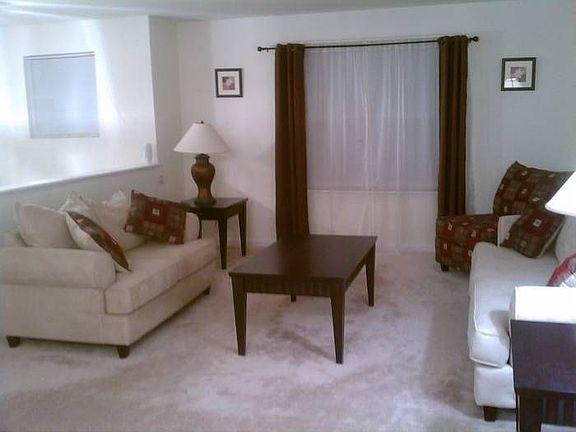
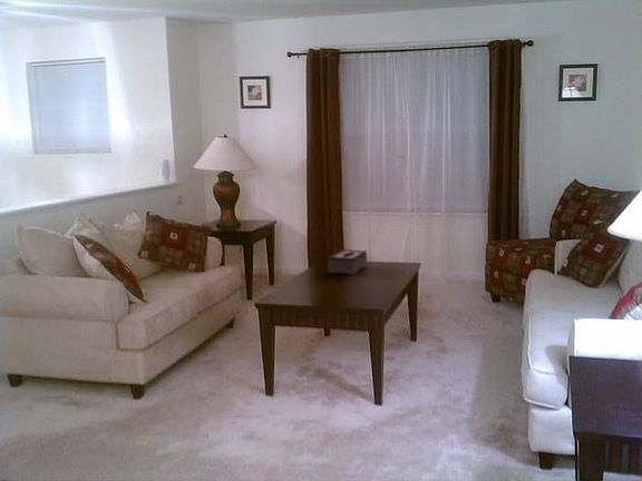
+ tissue box (348, 262)
